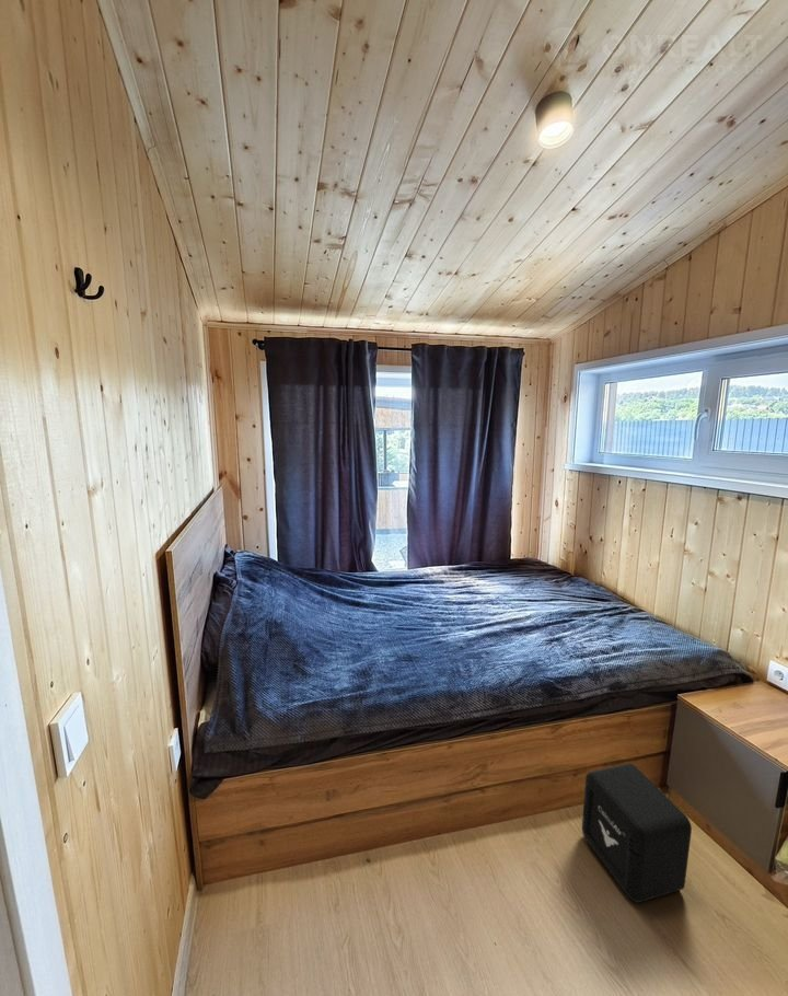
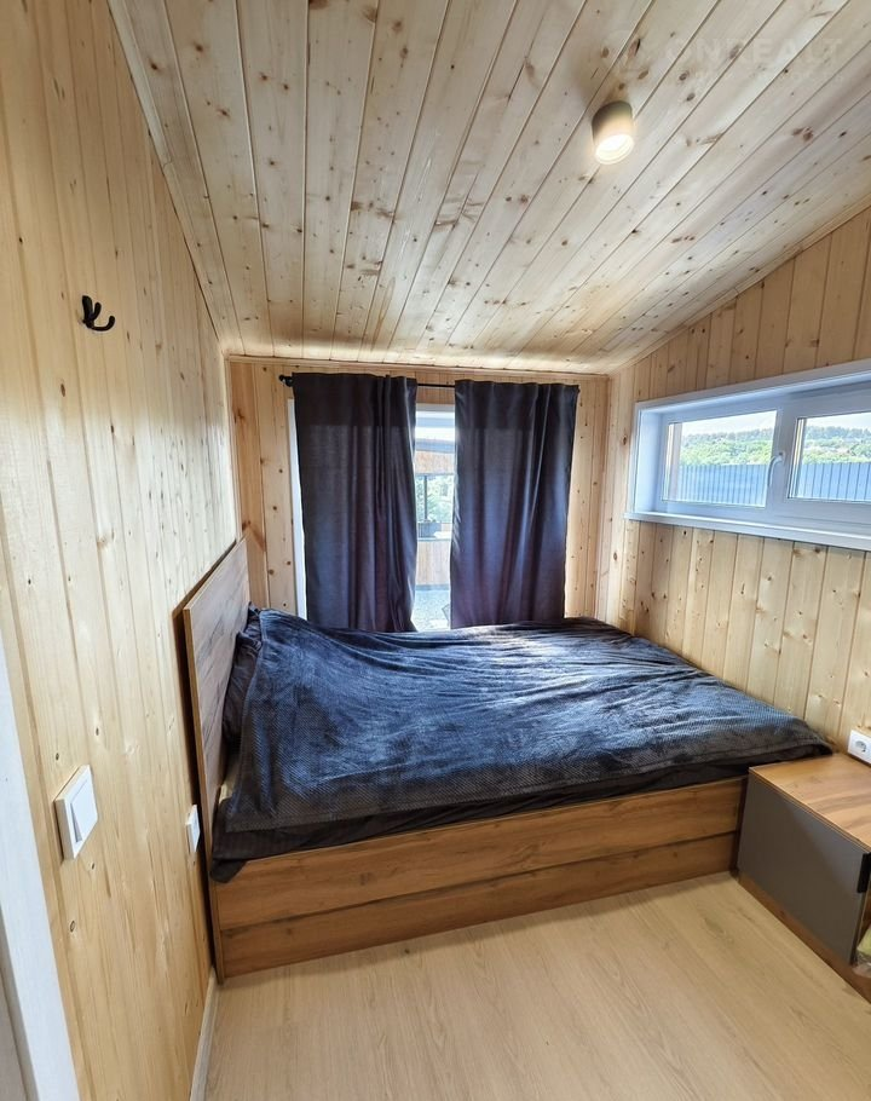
- air purifier (629, 827)
